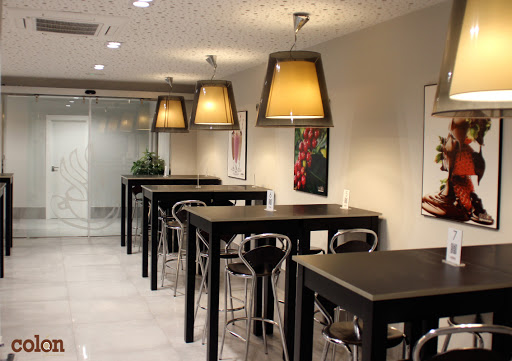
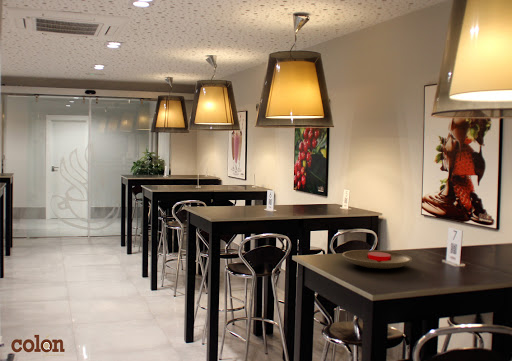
+ plate (376, 260)
